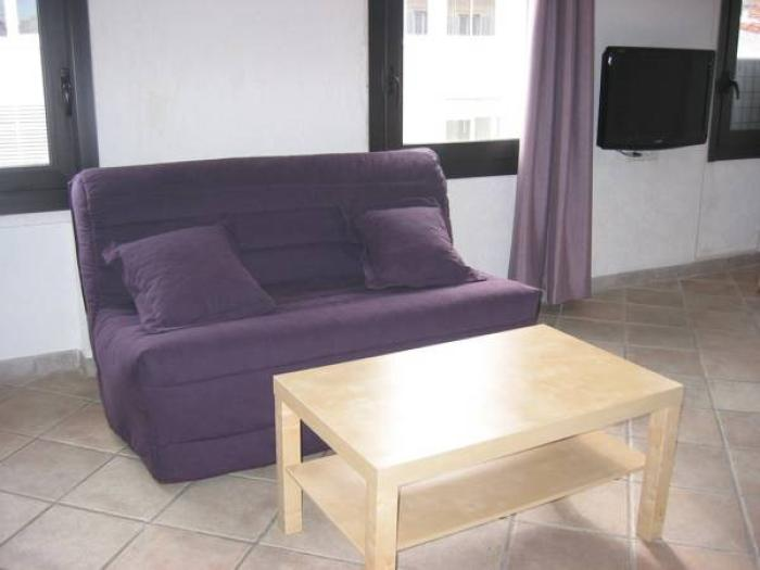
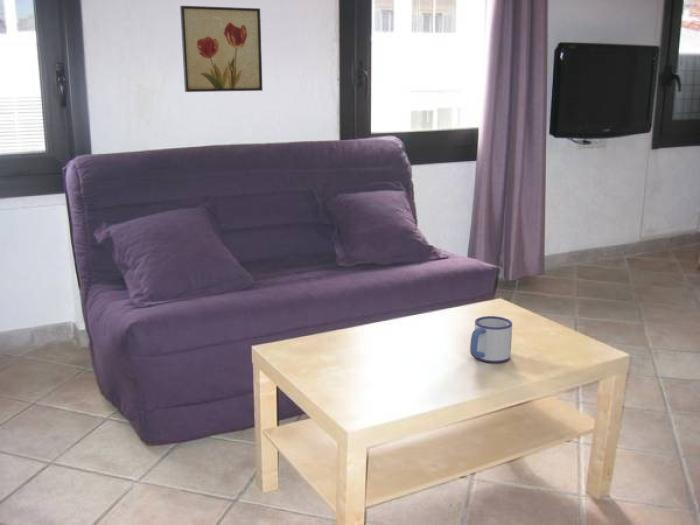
+ mug (488, 340)
+ wall art (222, 49)
